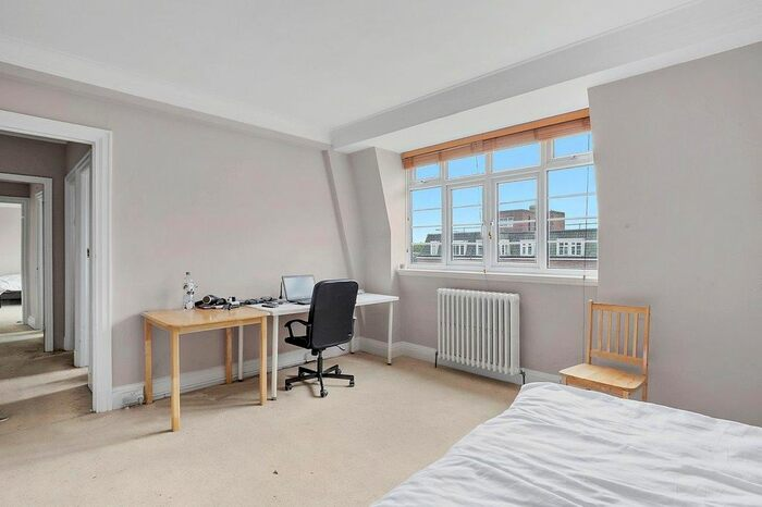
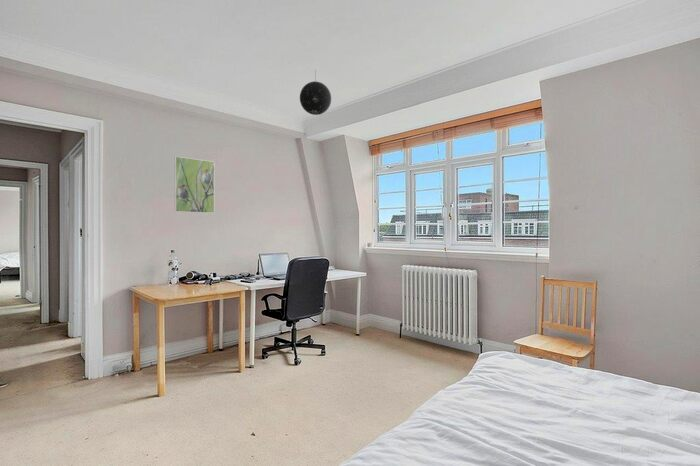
+ pendant light (315, 91)
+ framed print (195, 185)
